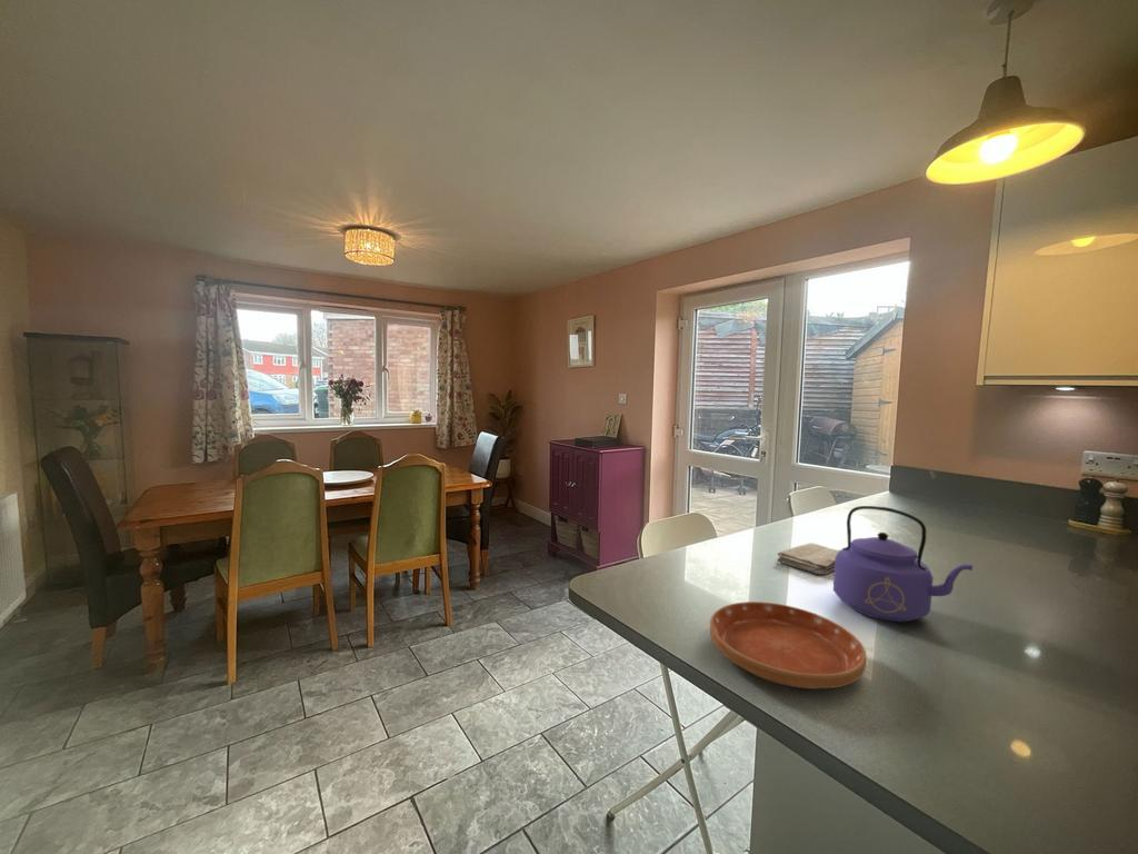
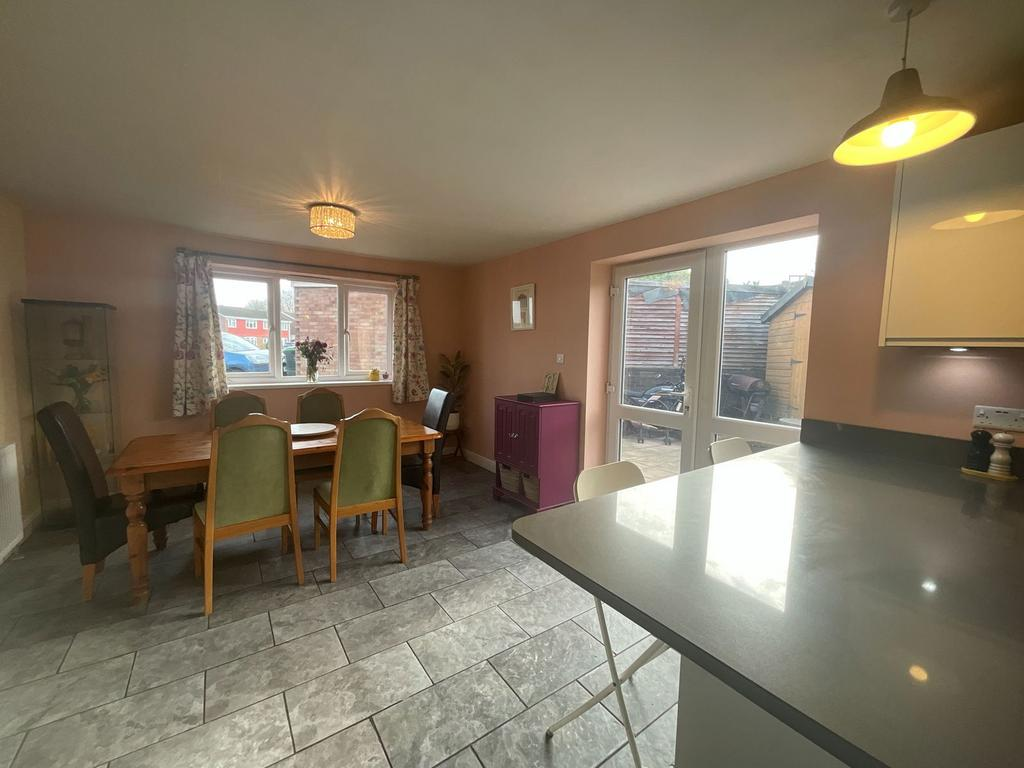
- kettle (898, 562)
- washcloth (815, 556)
- saucer (782, 643)
